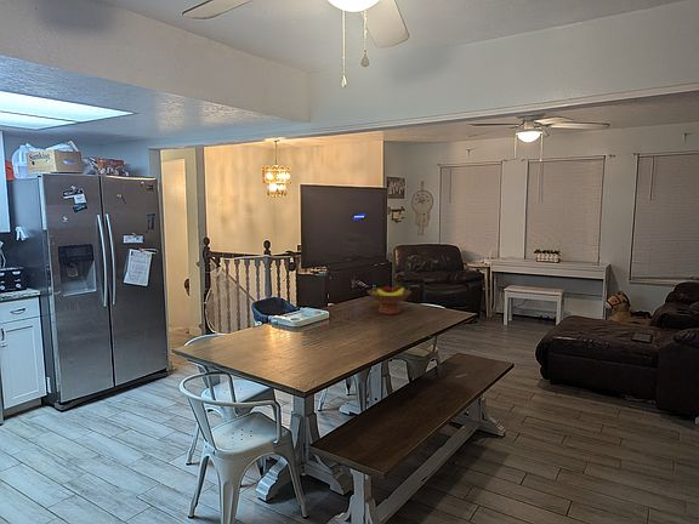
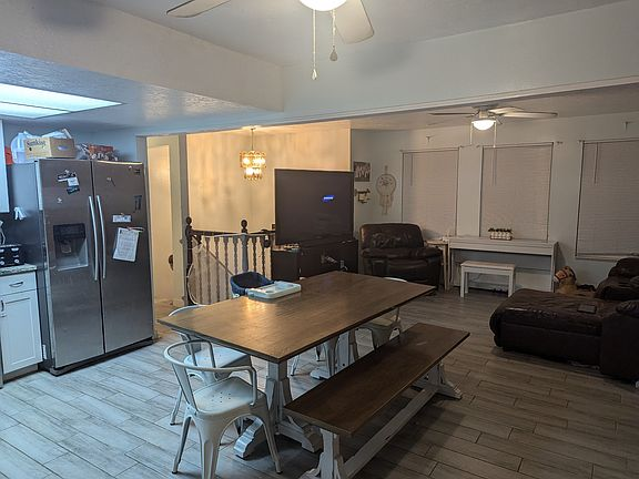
- fruit bowl (388, 297)
